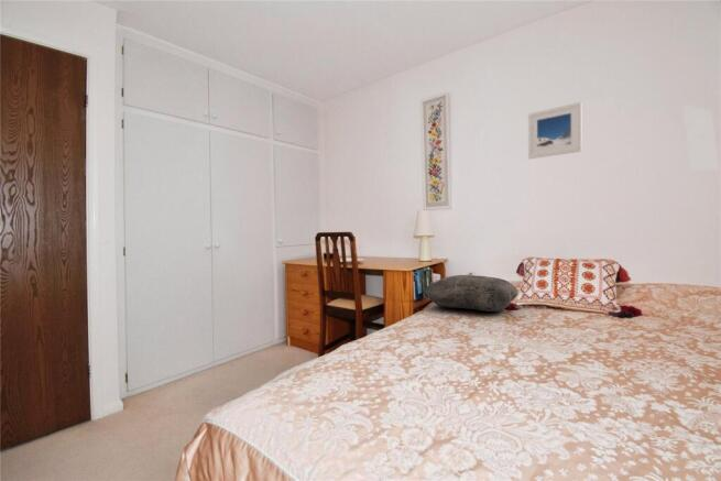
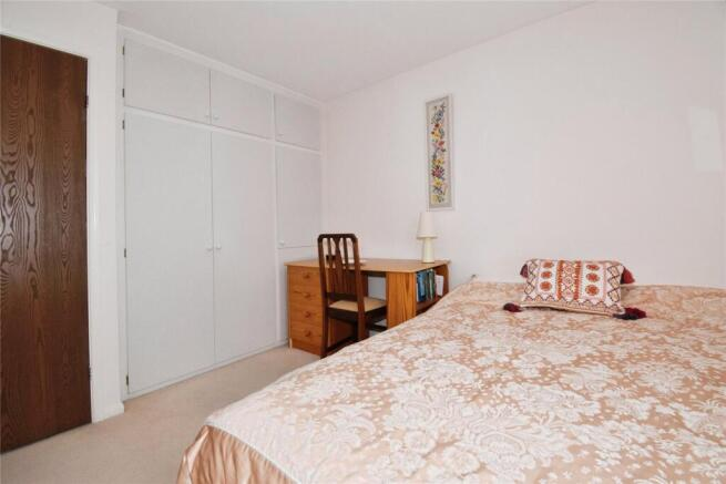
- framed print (554, 131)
- cushion (471, 291)
